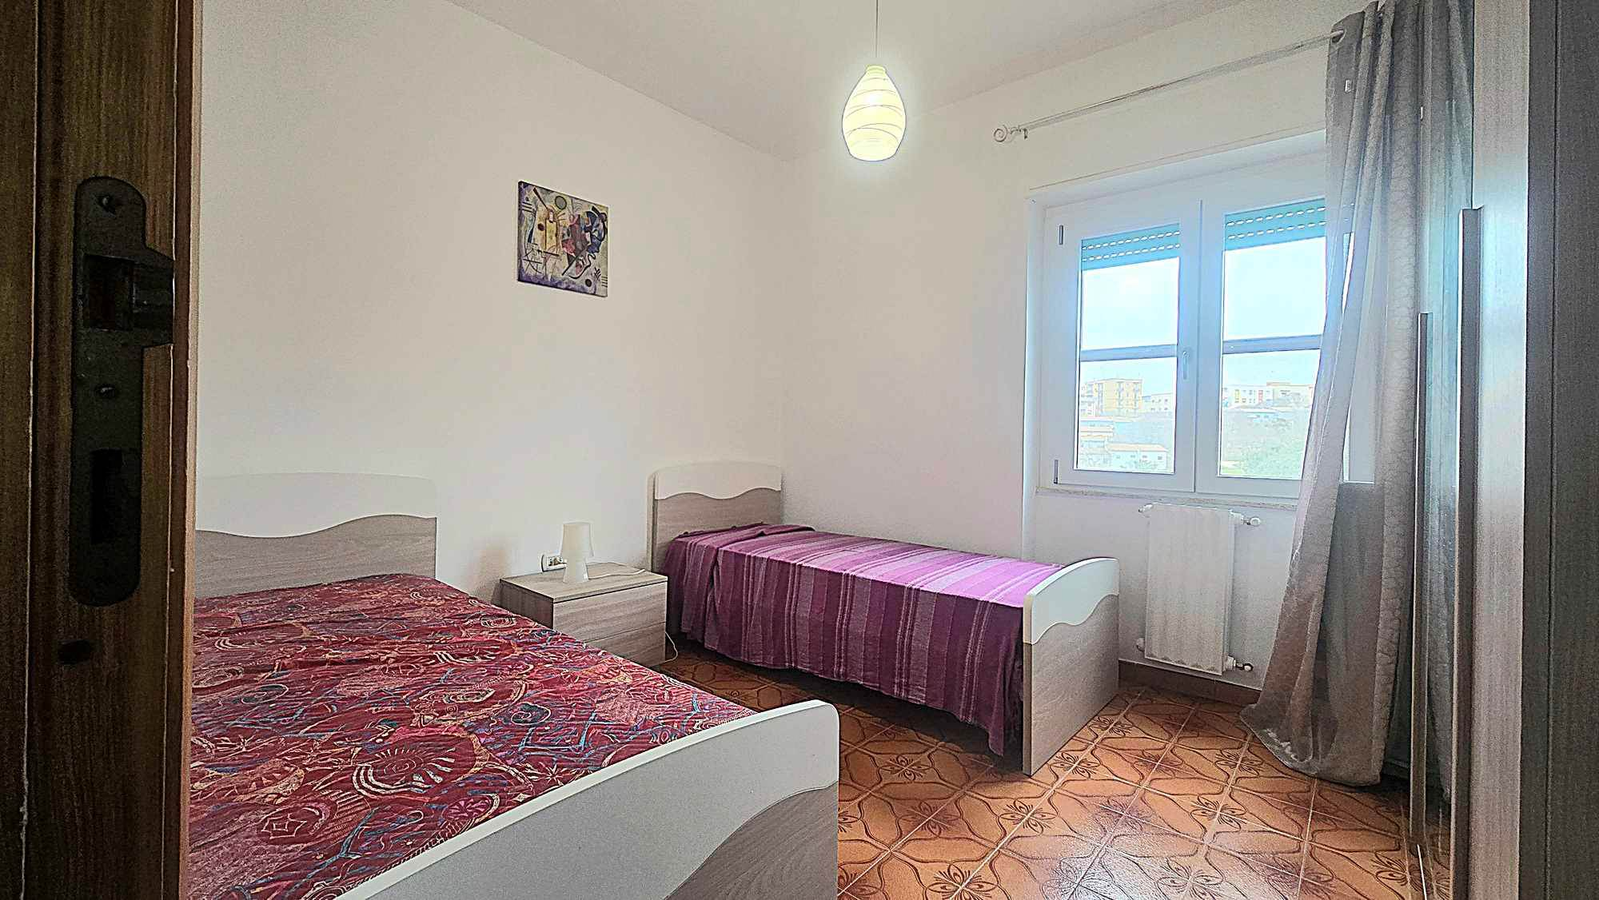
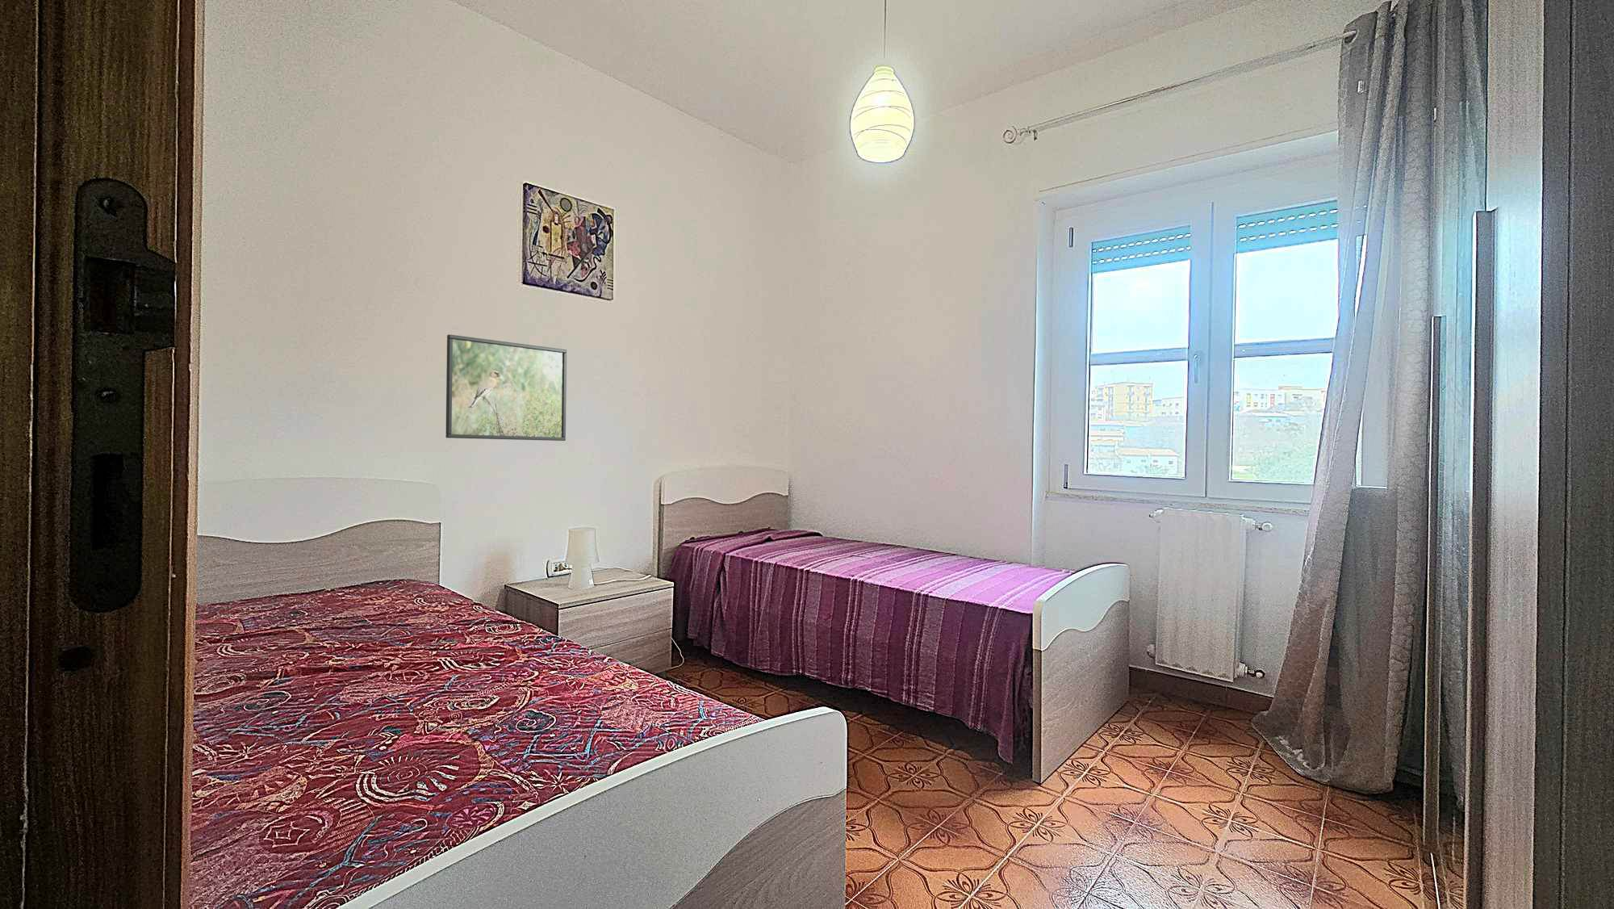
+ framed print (509, 390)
